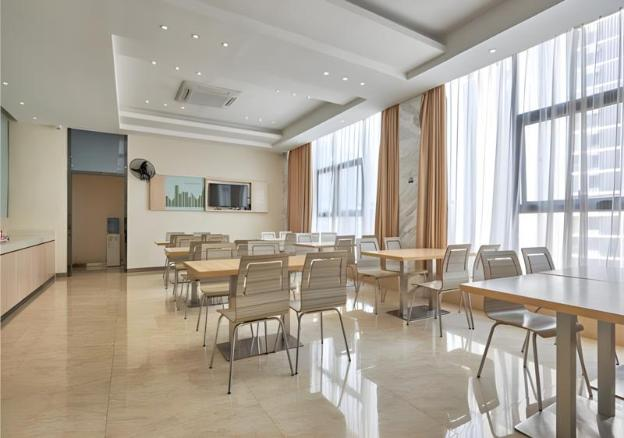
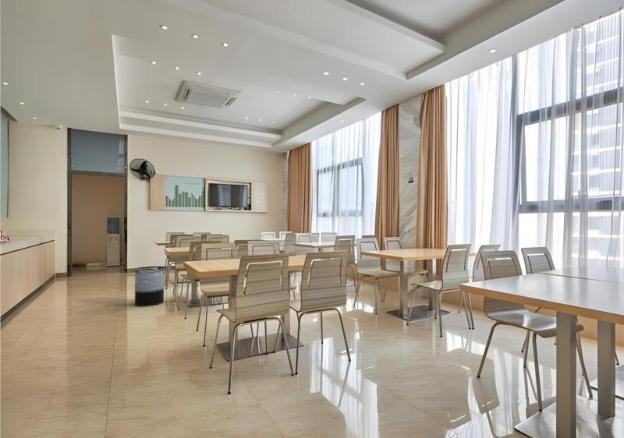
+ trash can (149, 285)
